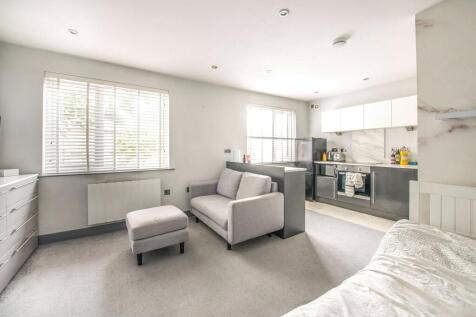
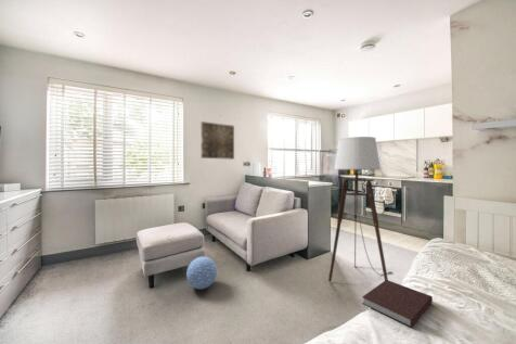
+ notebook (397, 300)
+ floor lamp (358, 208)
+ wall art (218, 141)
+ decorative ball (202, 272)
